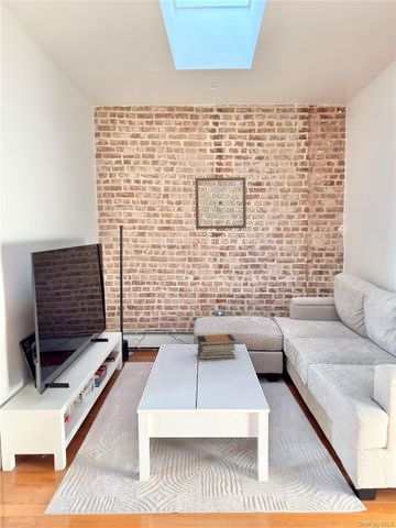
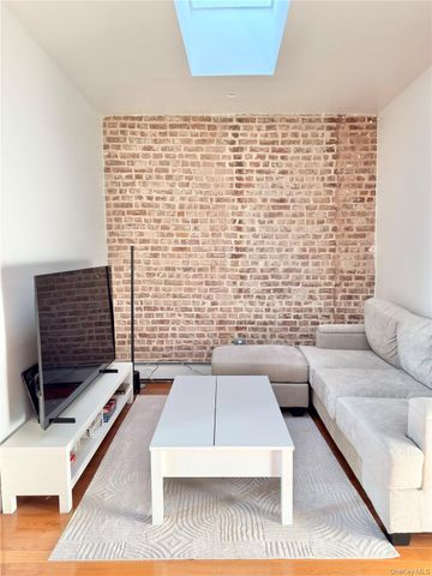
- wall art (218, 202)
- book stack (216, 345)
